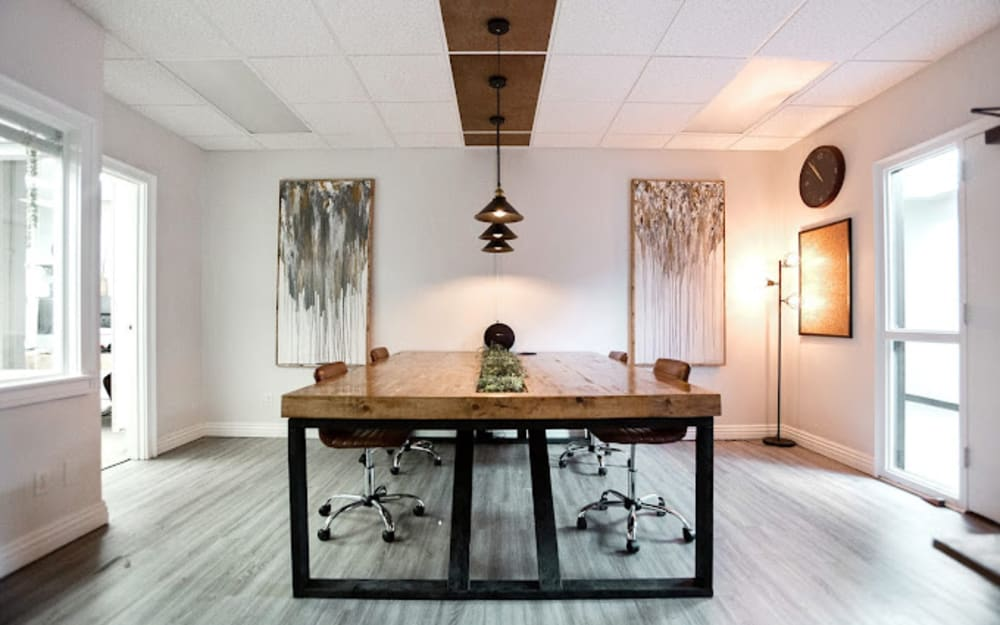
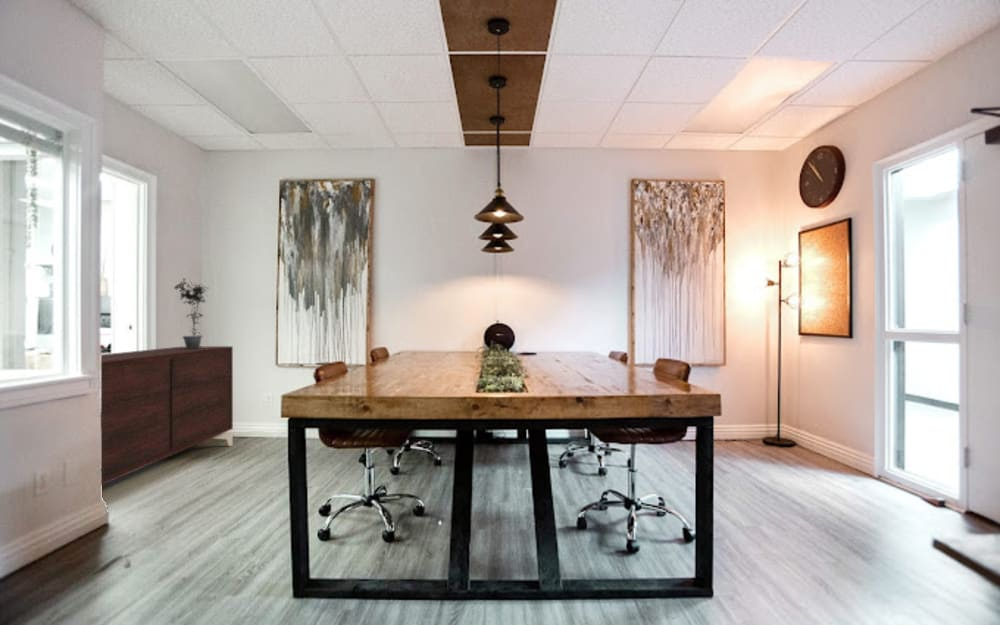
+ potted plant (193, 313)
+ sideboard (139, 414)
